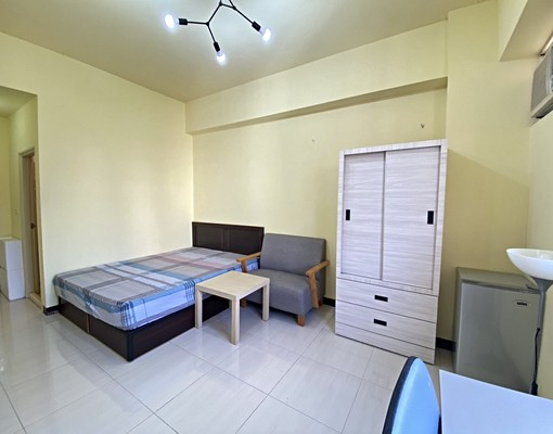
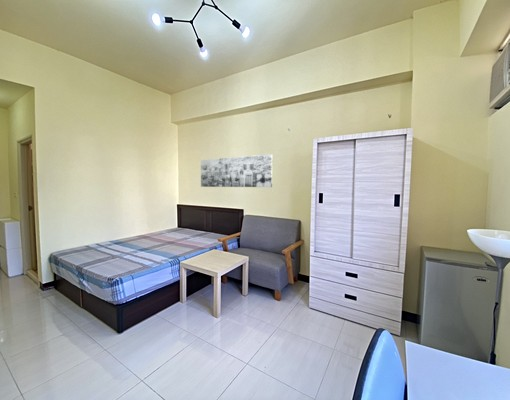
+ wall art (232, 172)
